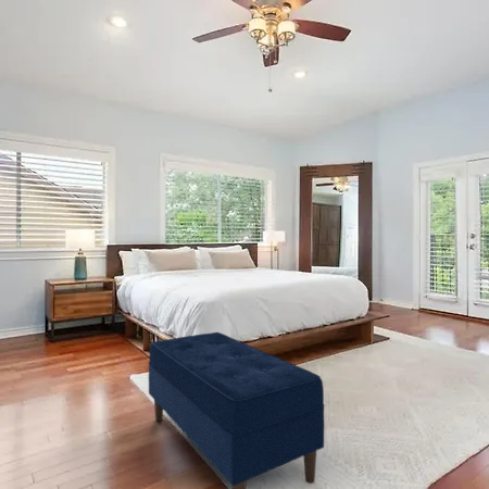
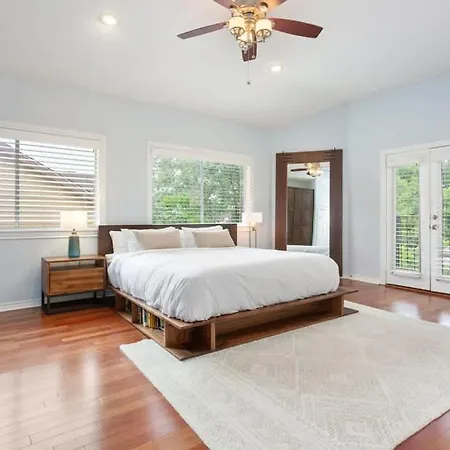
- bench (223, 400)
